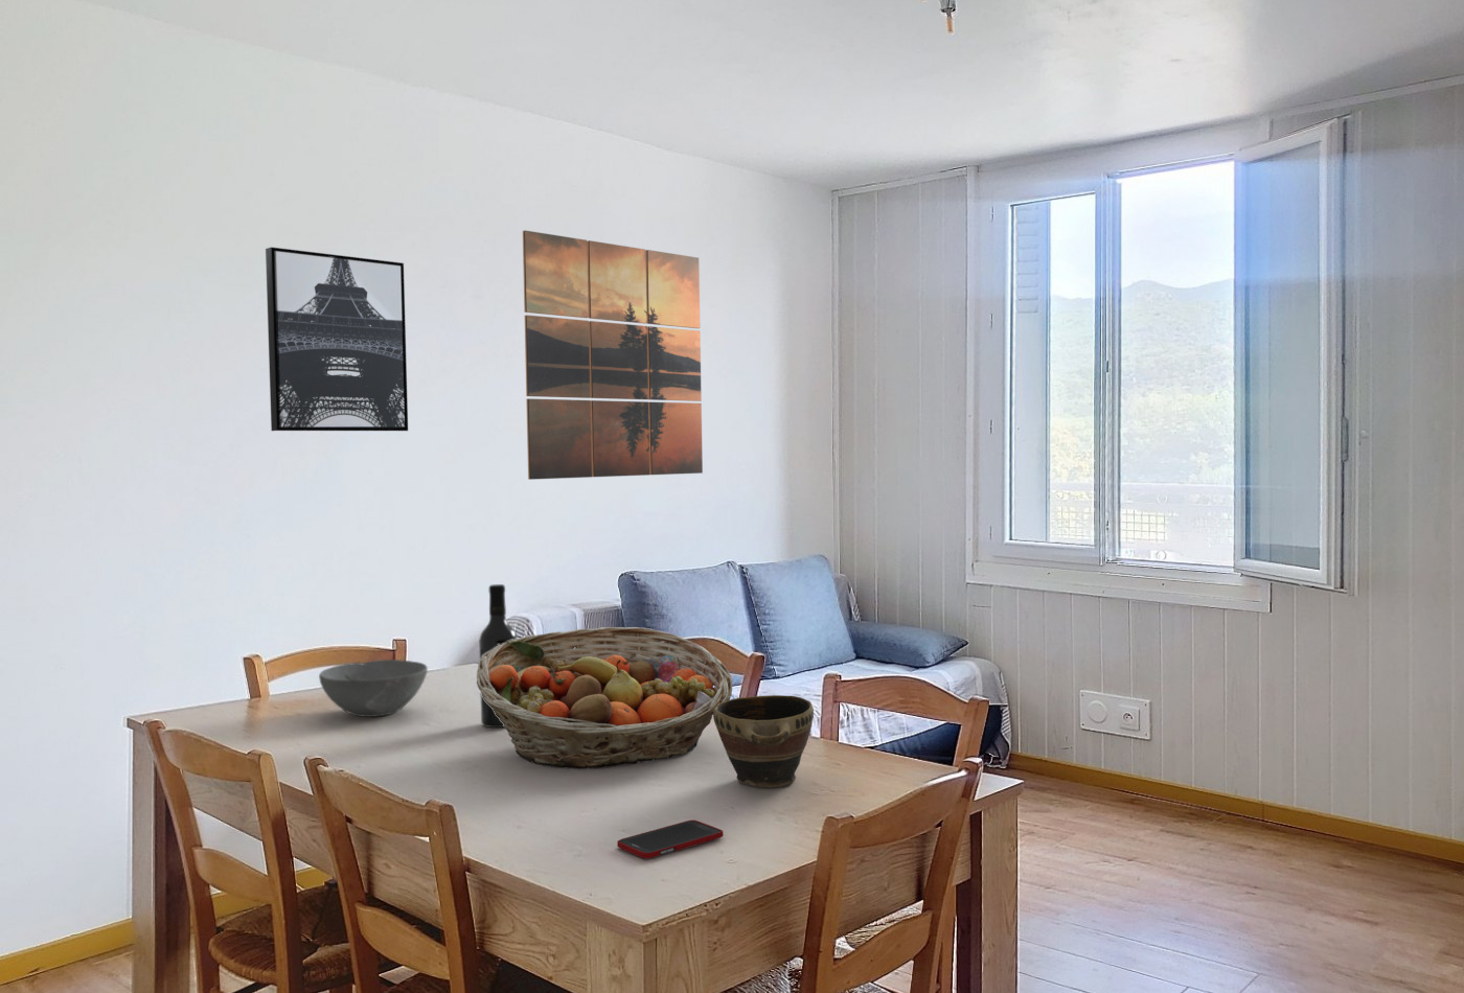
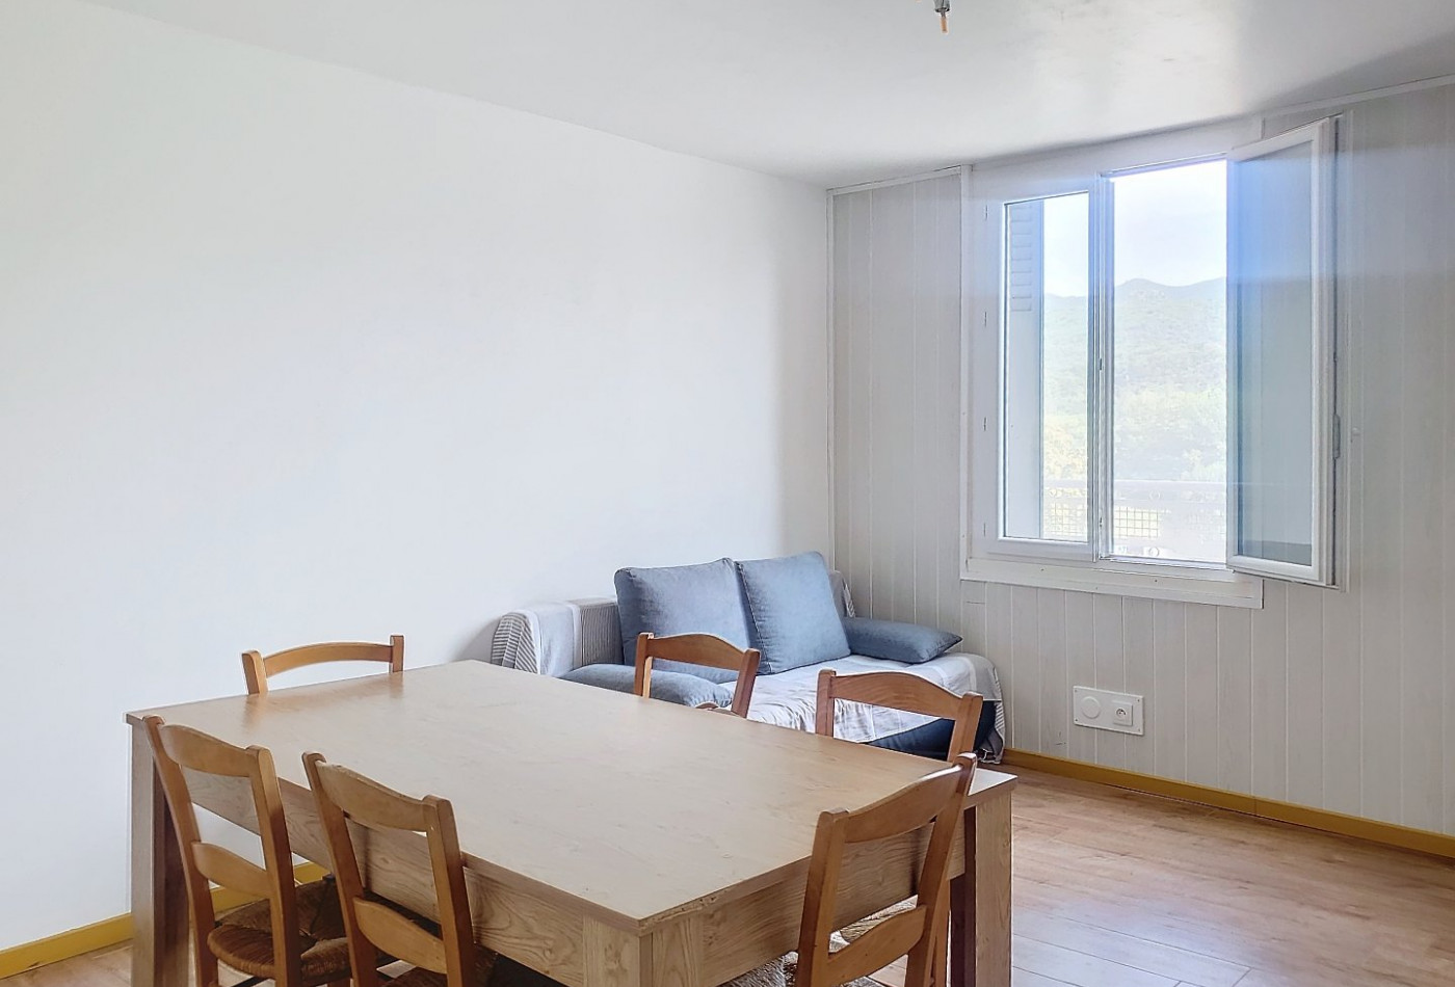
- bowl (765, 743)
- wine bottle (492, 648)
- fruit basket (605, 693)
- wall art (340, 342)
- wall art (620, 360)
- bowl (373, 689)
- cell phone (670, 838)
